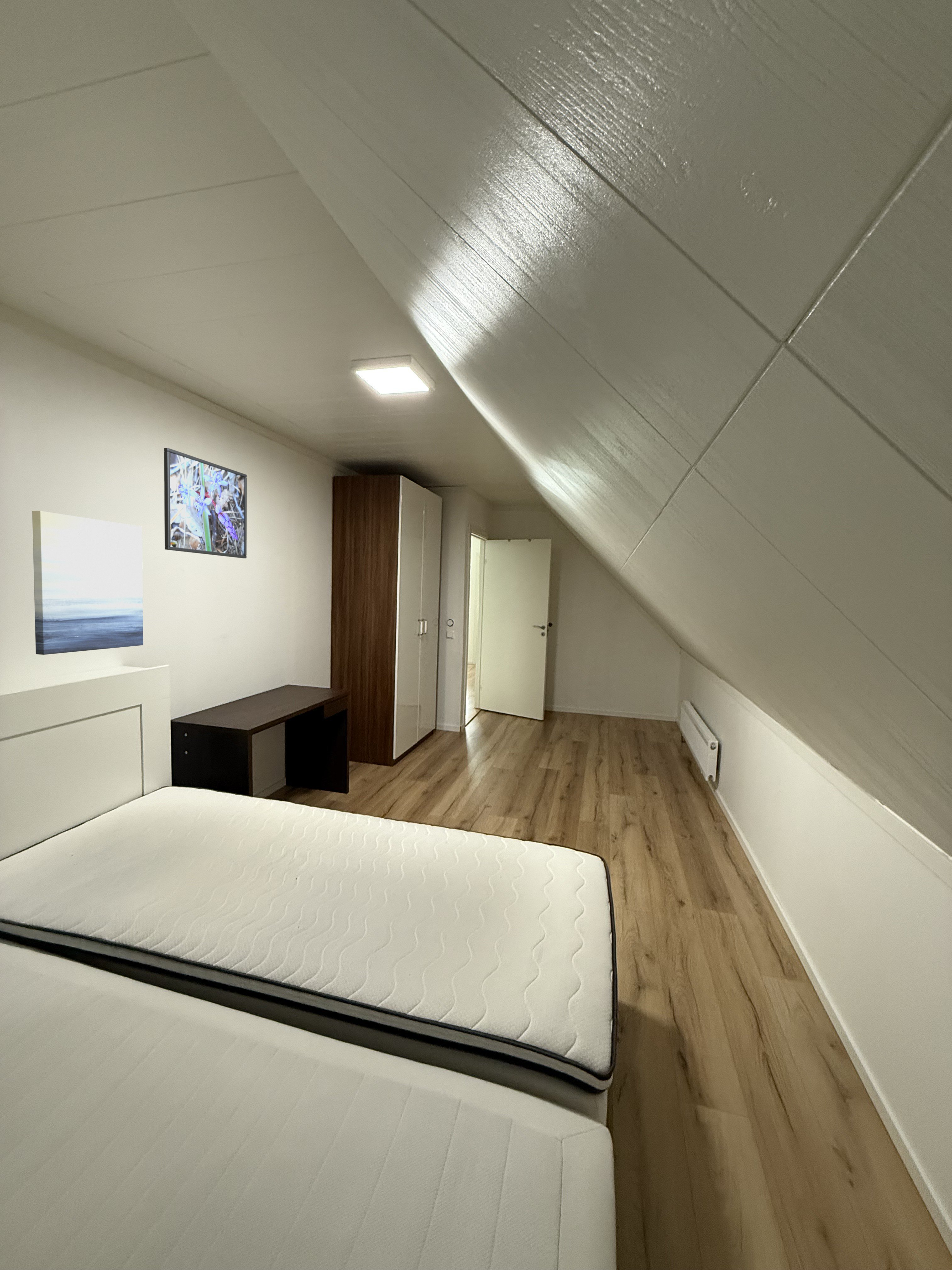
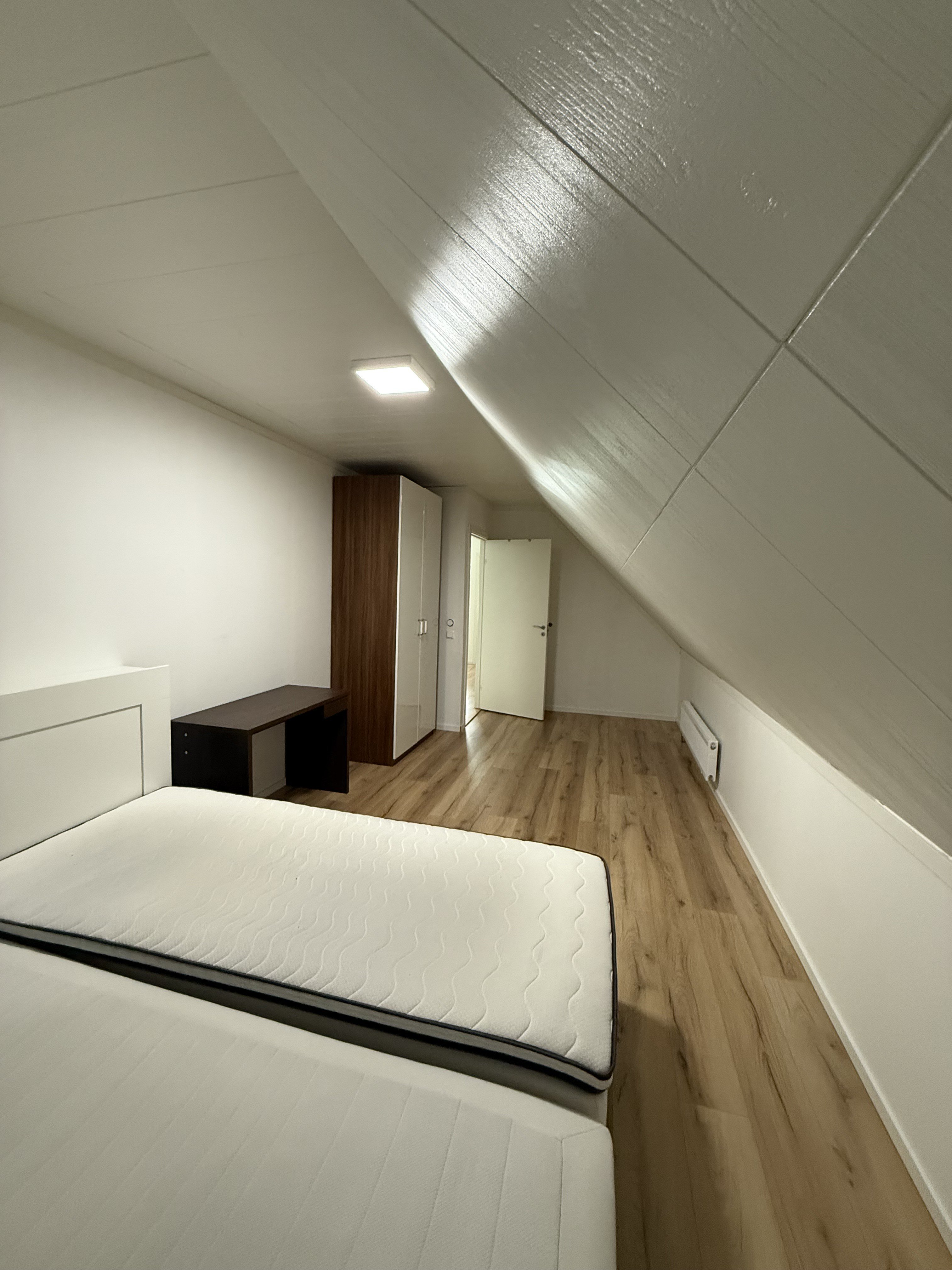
- wall art (93, 585)
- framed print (209, 509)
